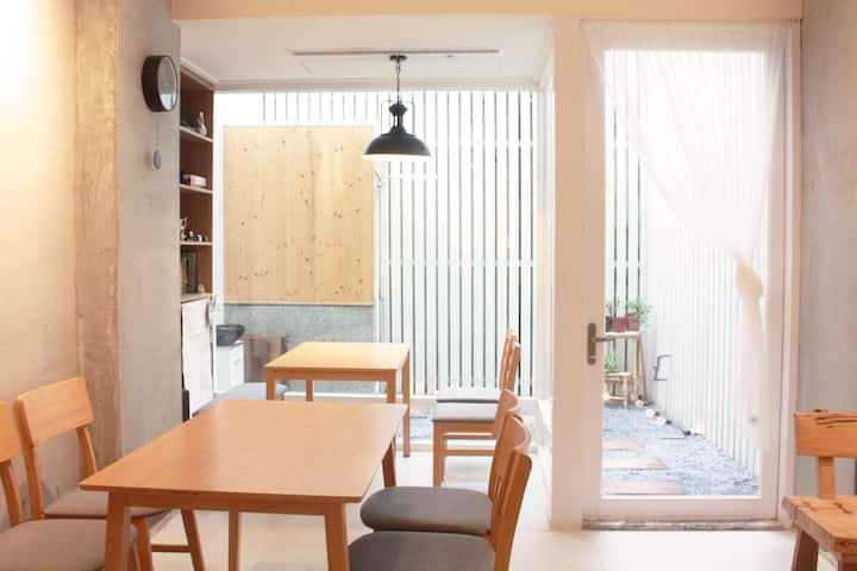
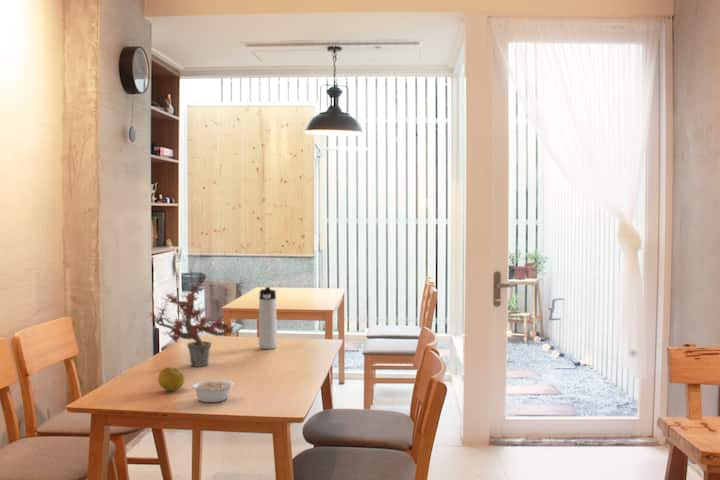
+ legume (214, 390)
+ thermos bottle (267, 318)
+ potted plant (195, 316)
+ fruit (171, 379)
